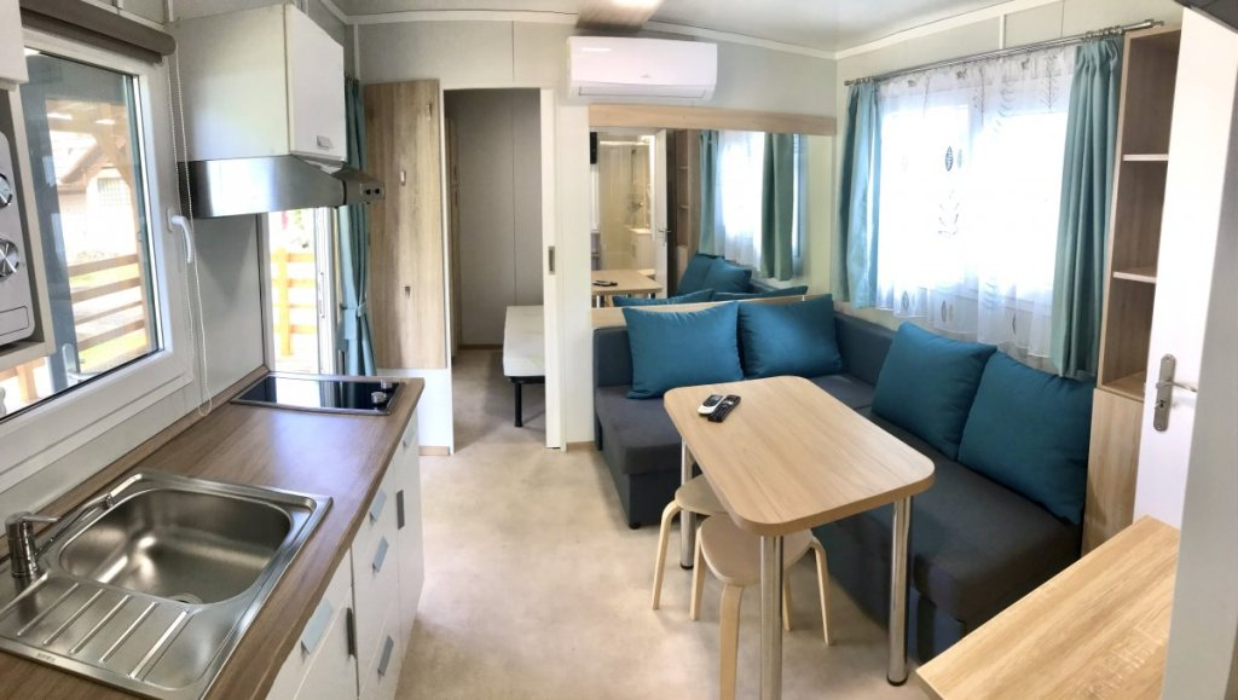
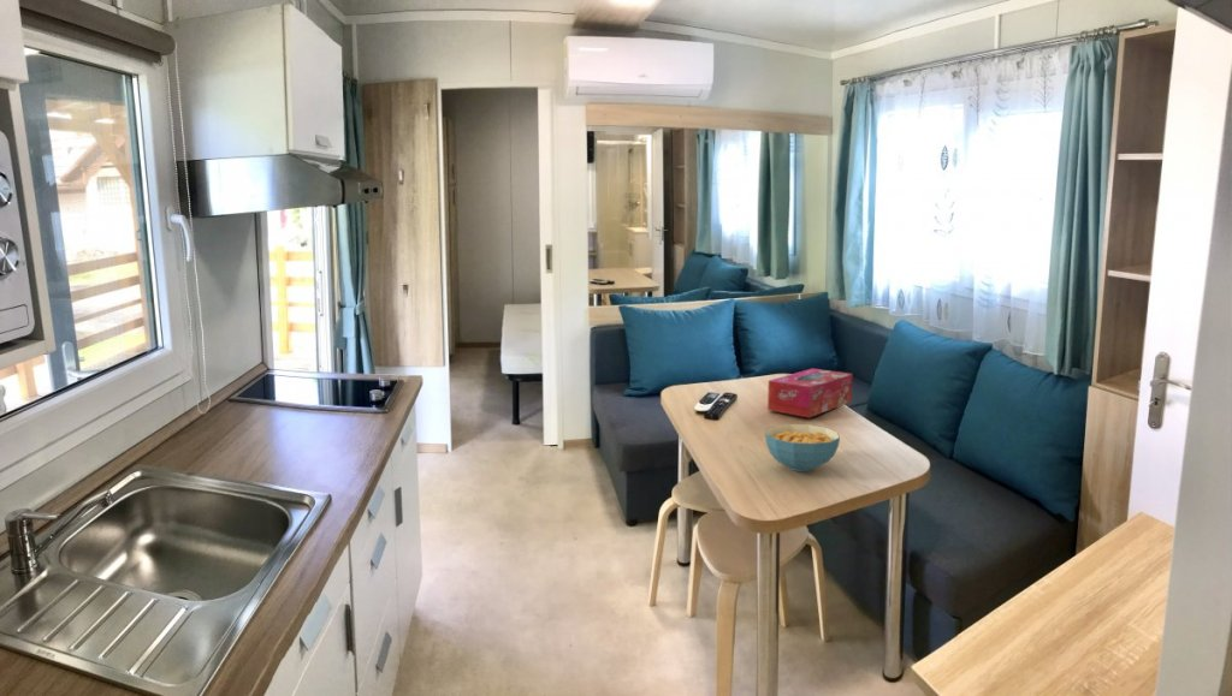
+ tissue box (810, 391)
+ cereal bowl (801, 451)
